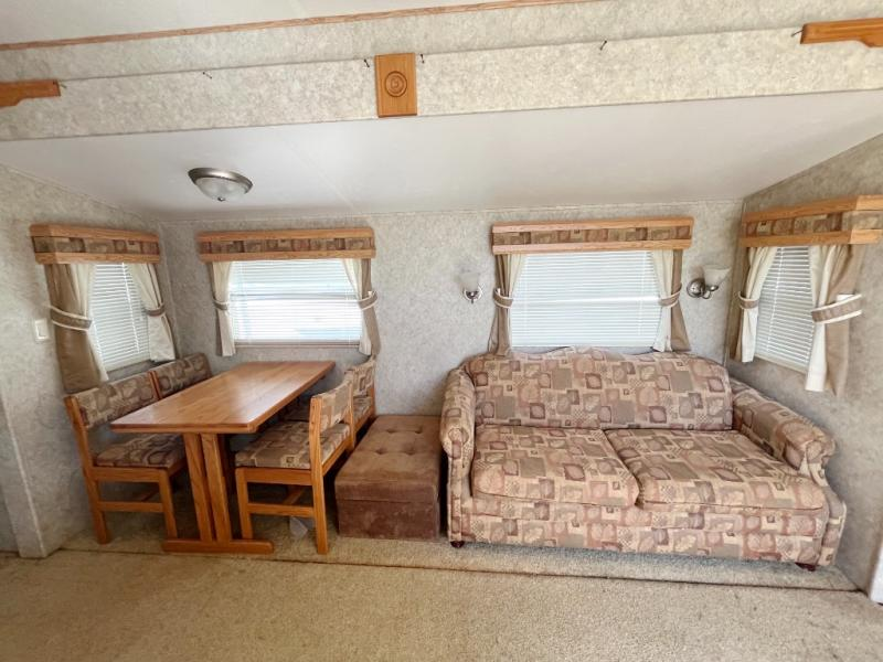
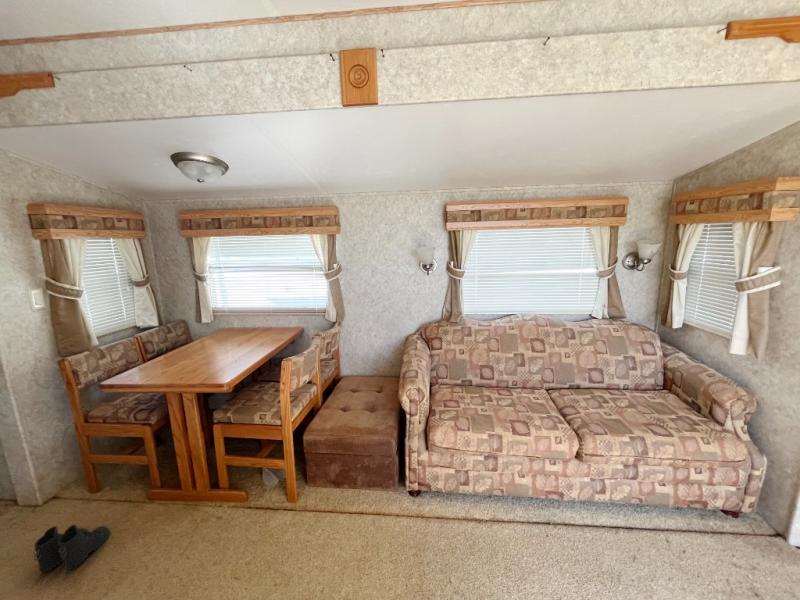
+ boots (73, 536)
